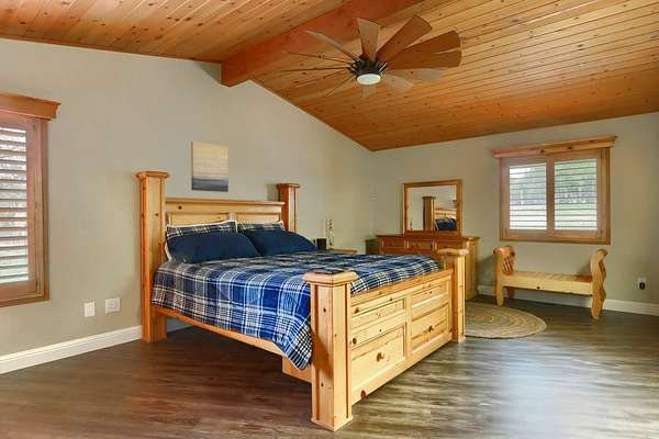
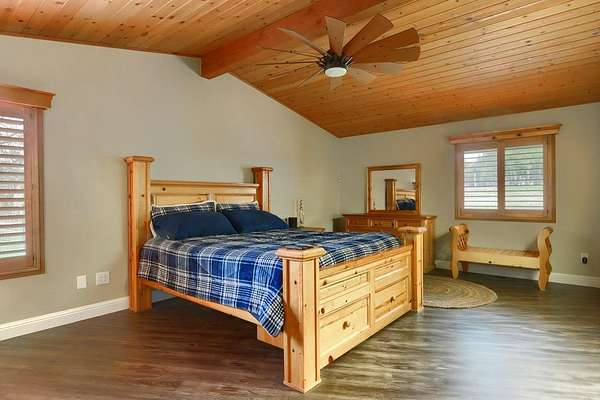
- wall art (210, 168)
